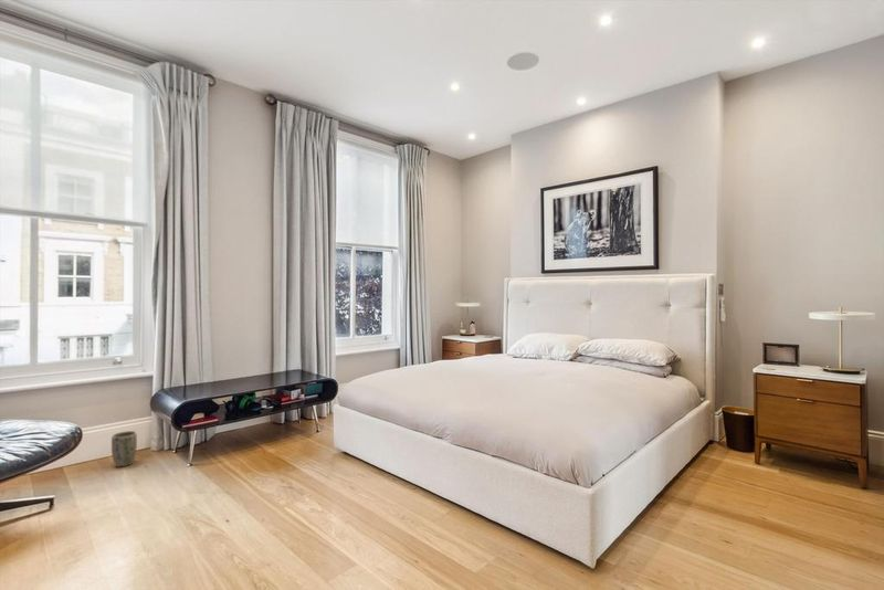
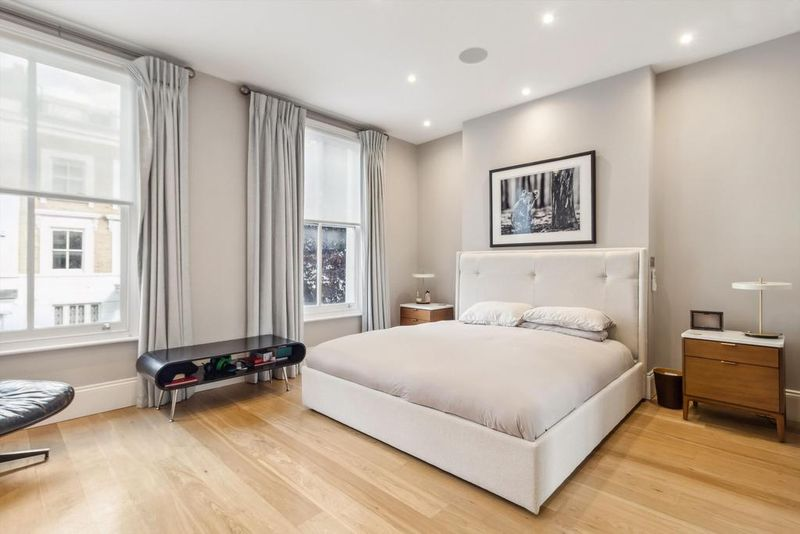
- plant pot (124, 449)
